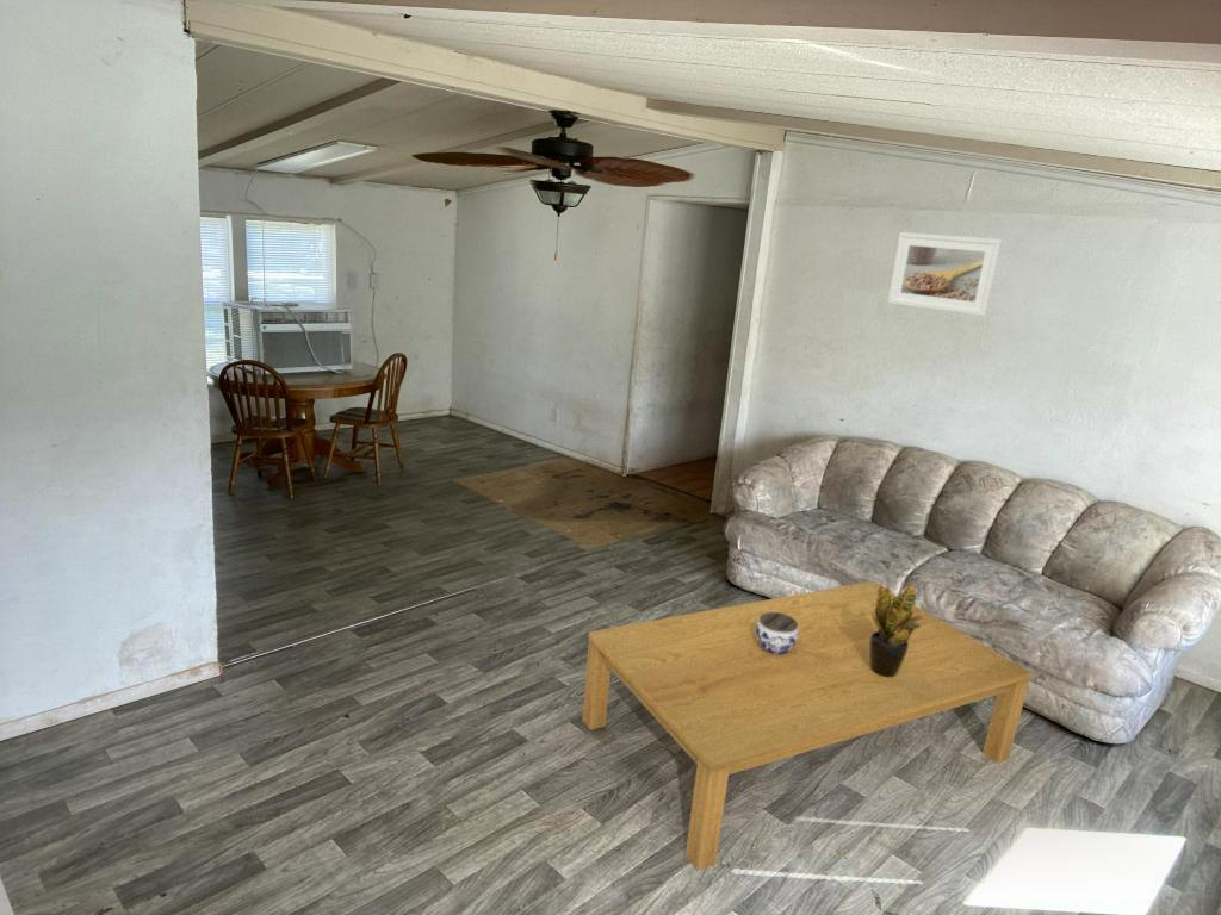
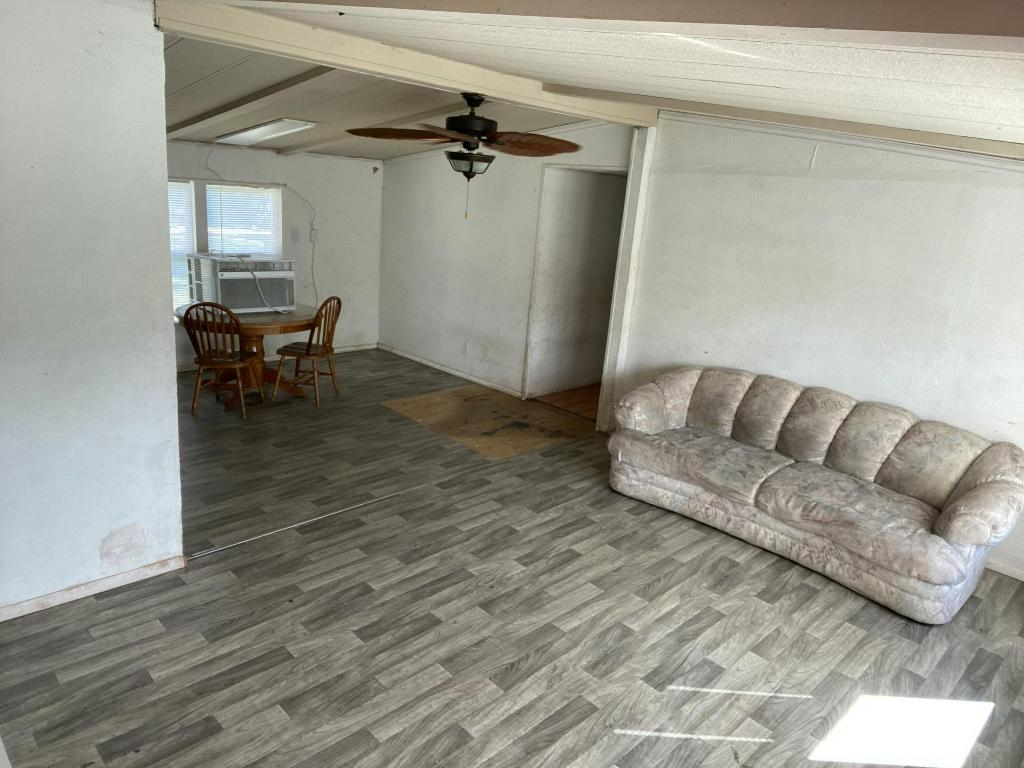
- jar (776, 633)
- coffee table (801, 697)
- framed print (941, 273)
- potted plant (894, 625)
